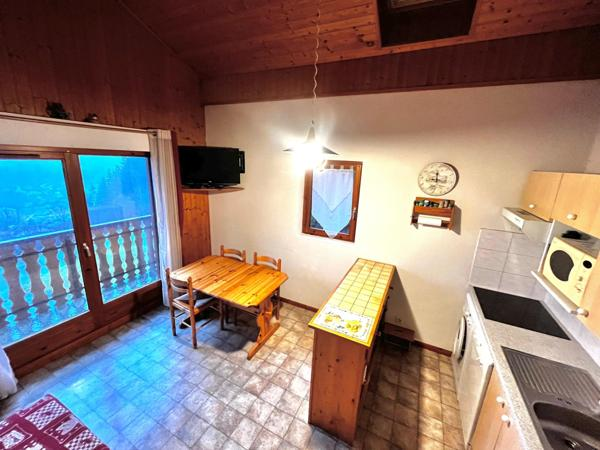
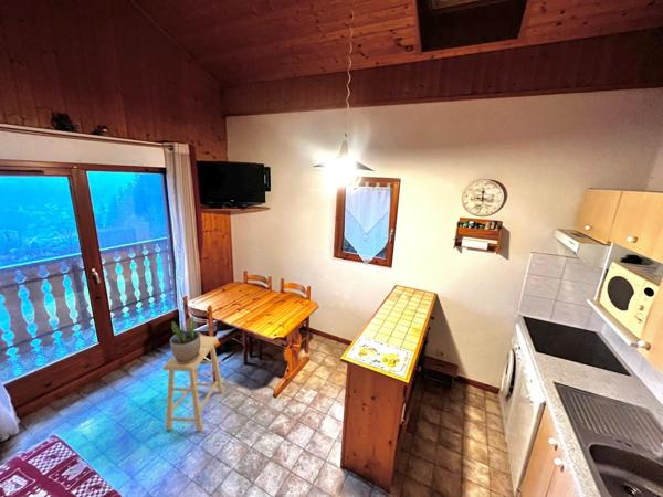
+ stool (194, 380)
+ potted plant (185, 336)
